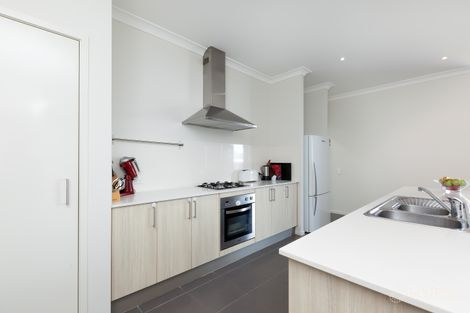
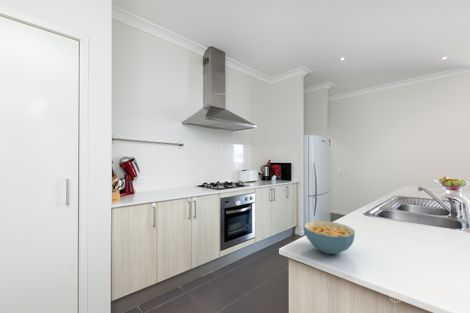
+ cereal bowl (328, 239)
